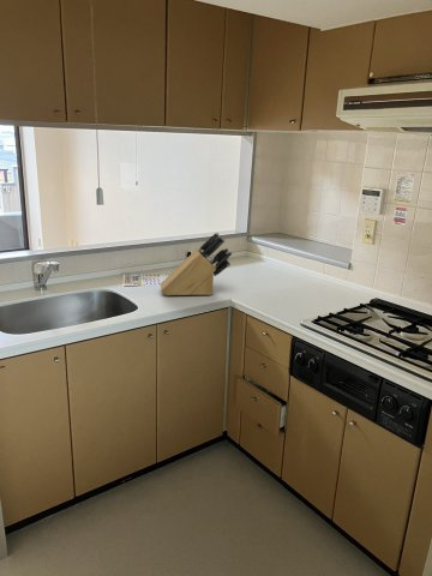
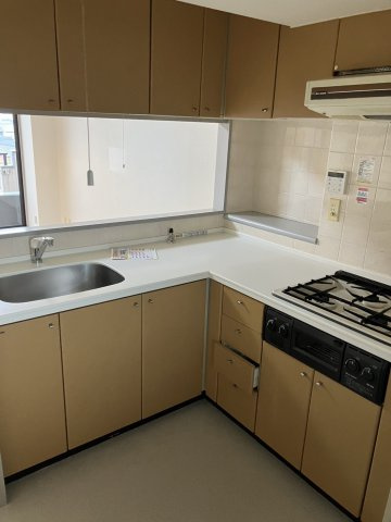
- knife block (196, 263)
